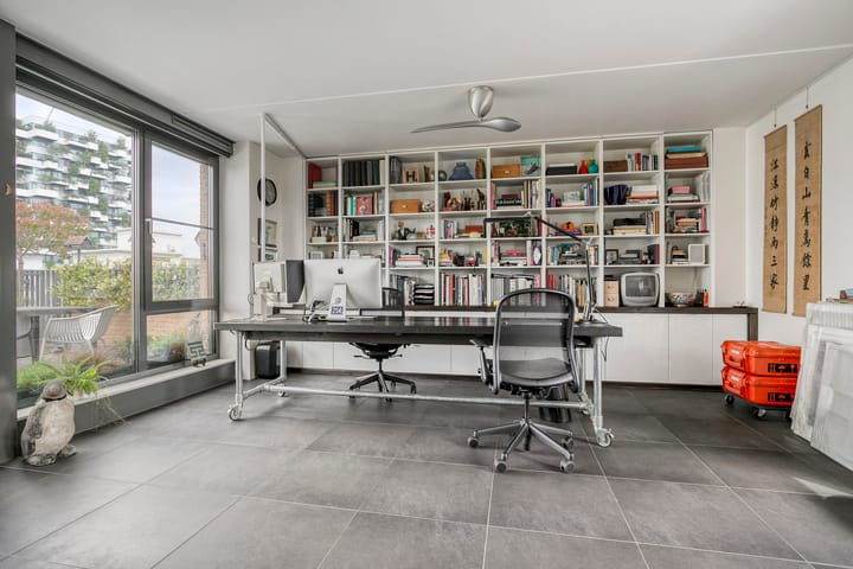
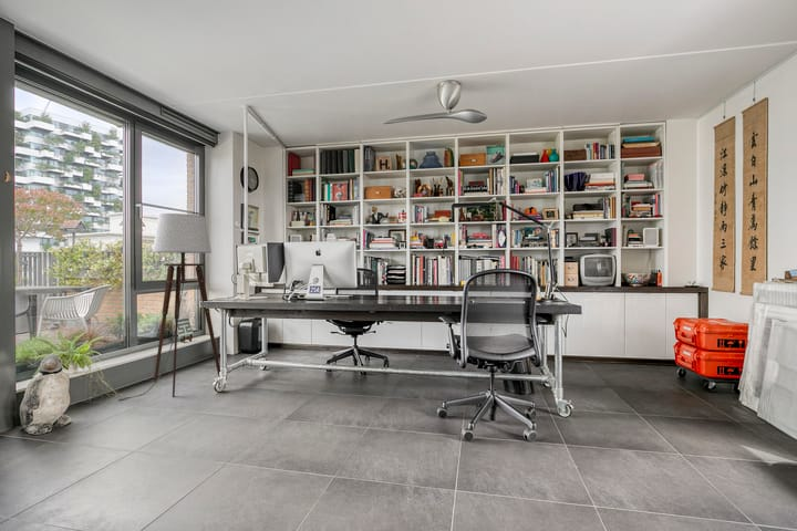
+ floor lamp (168, 301)
